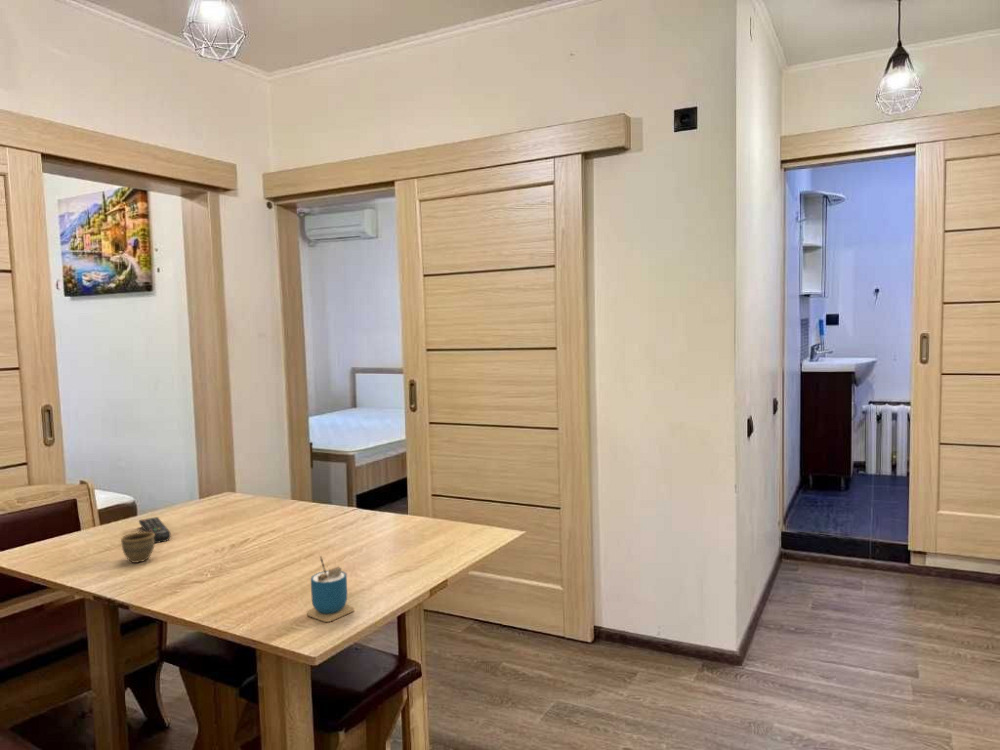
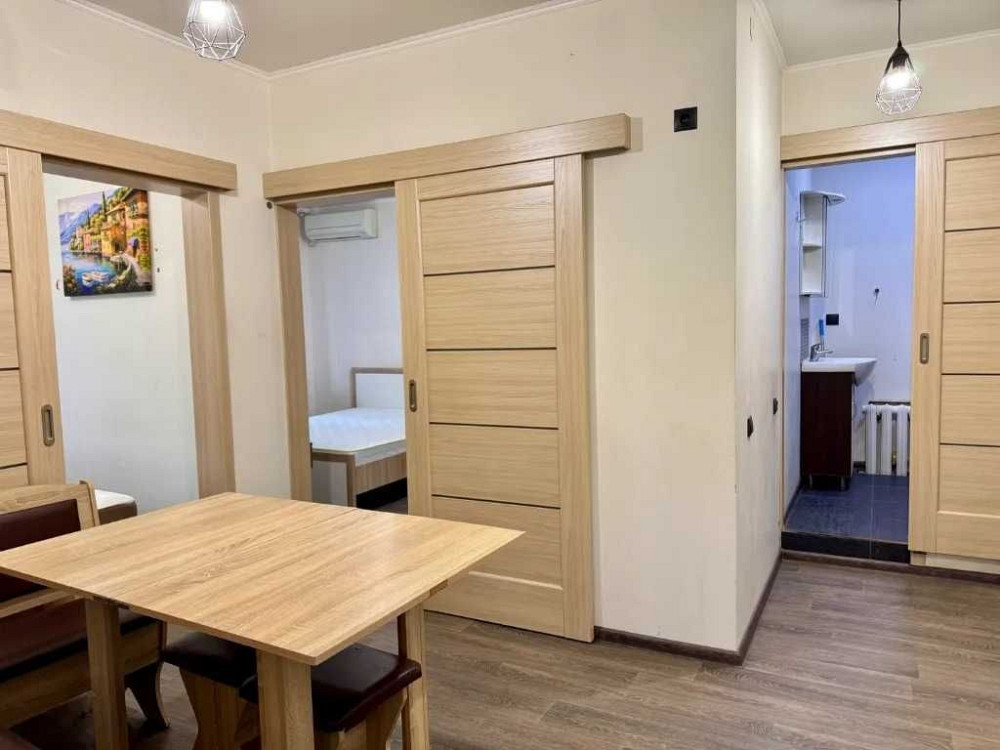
- cup (329, 582)
- remote control (154, 528)
- cup (136, 546)
